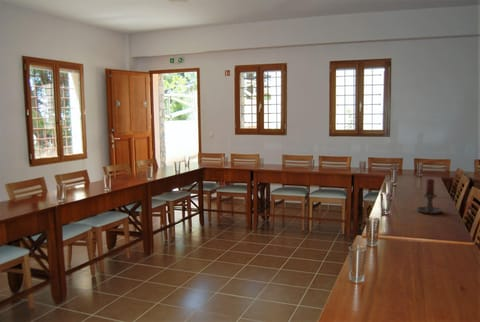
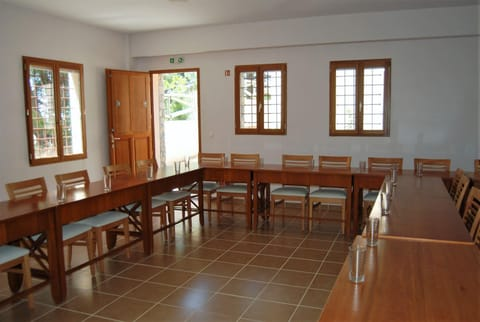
- candle holder (434, 195)
